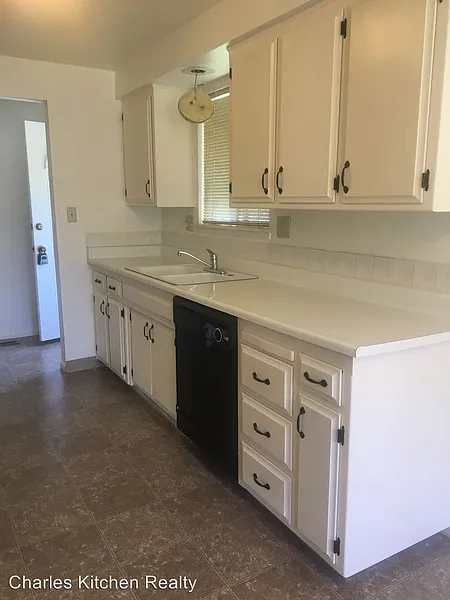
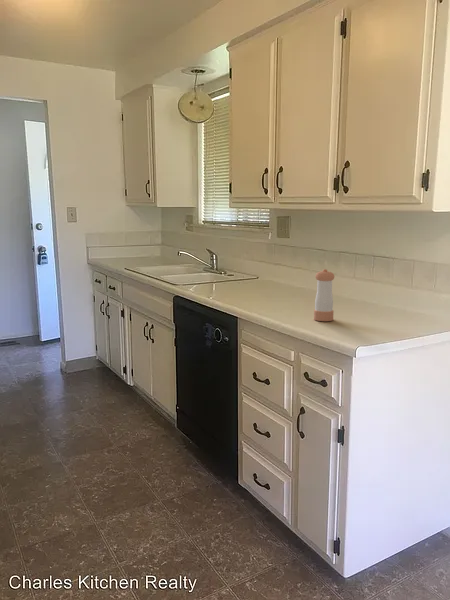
+ pepper shaker (324, 294)
